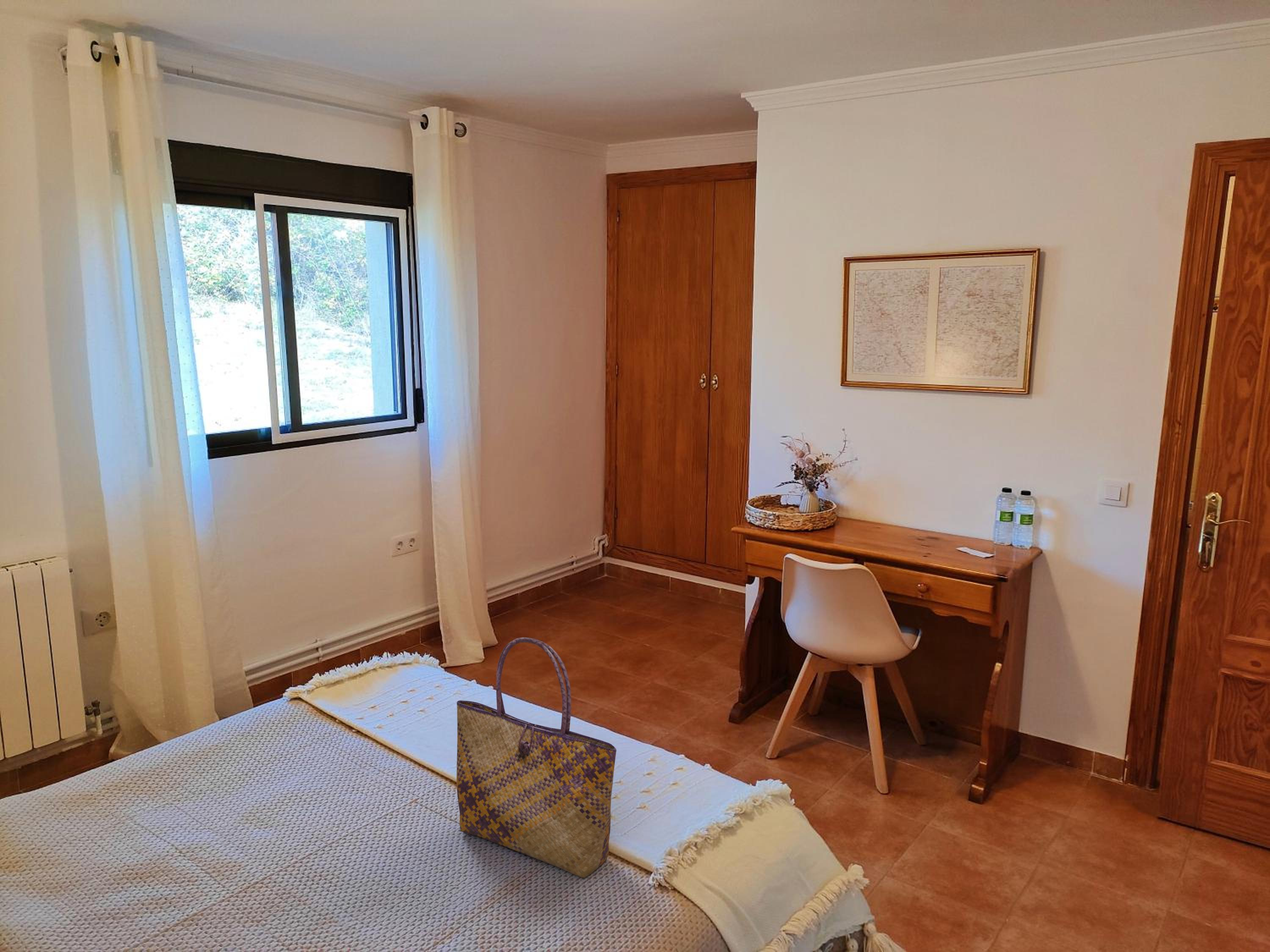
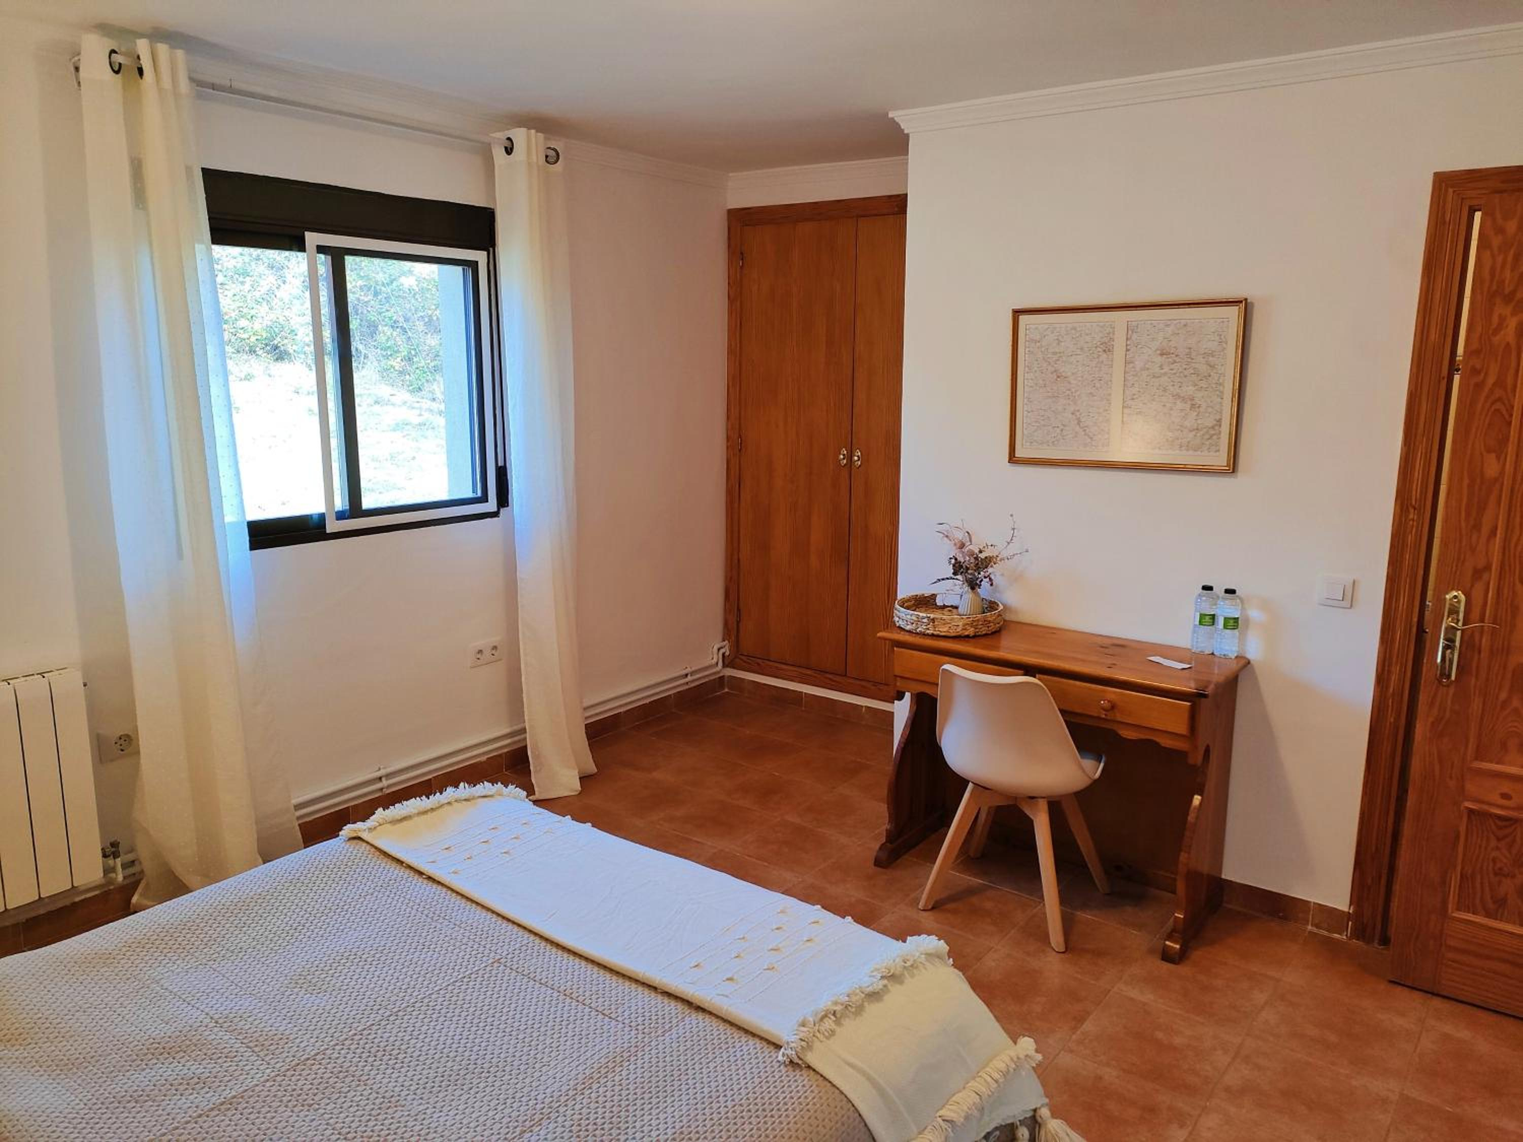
- tote bag (533, 743)
